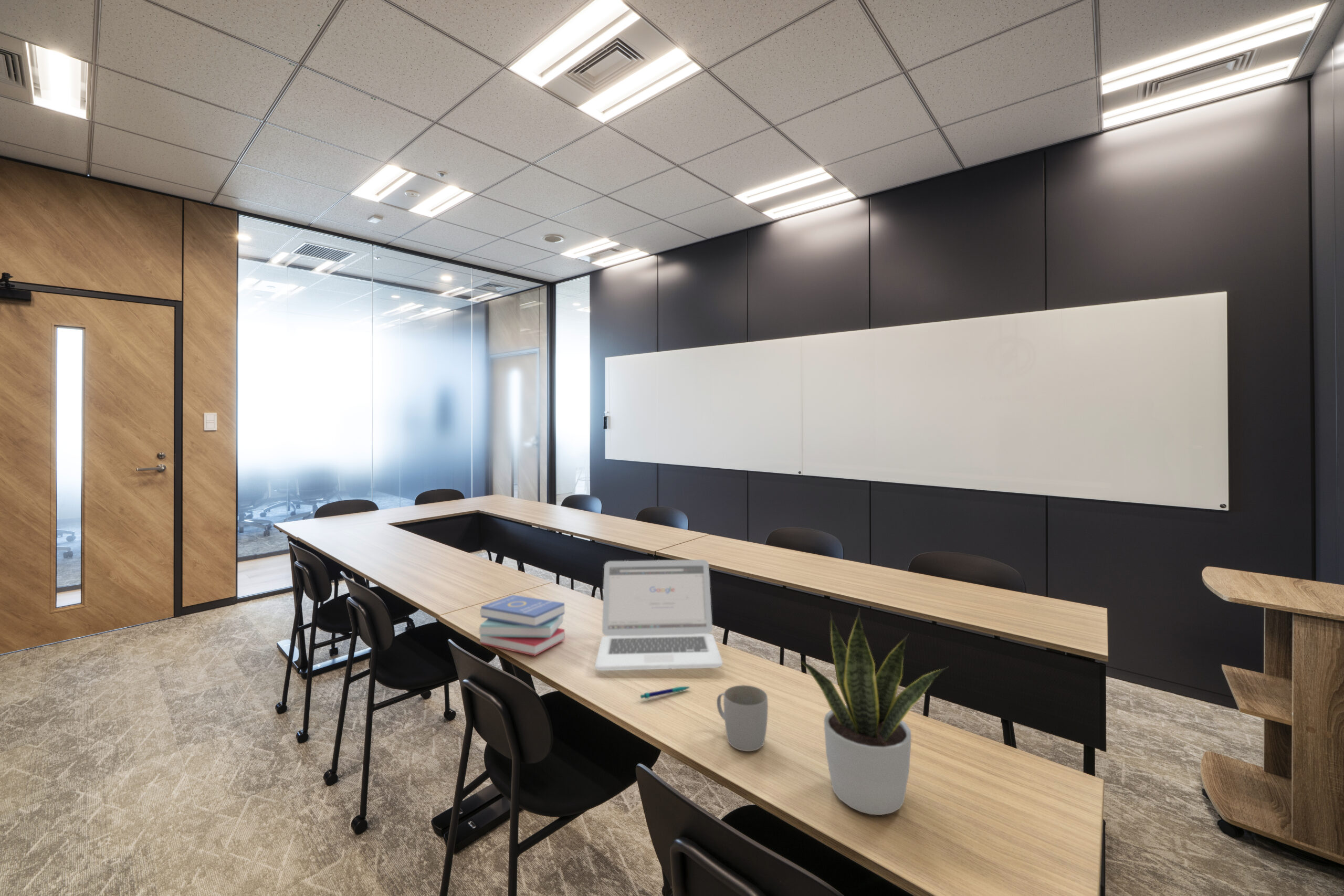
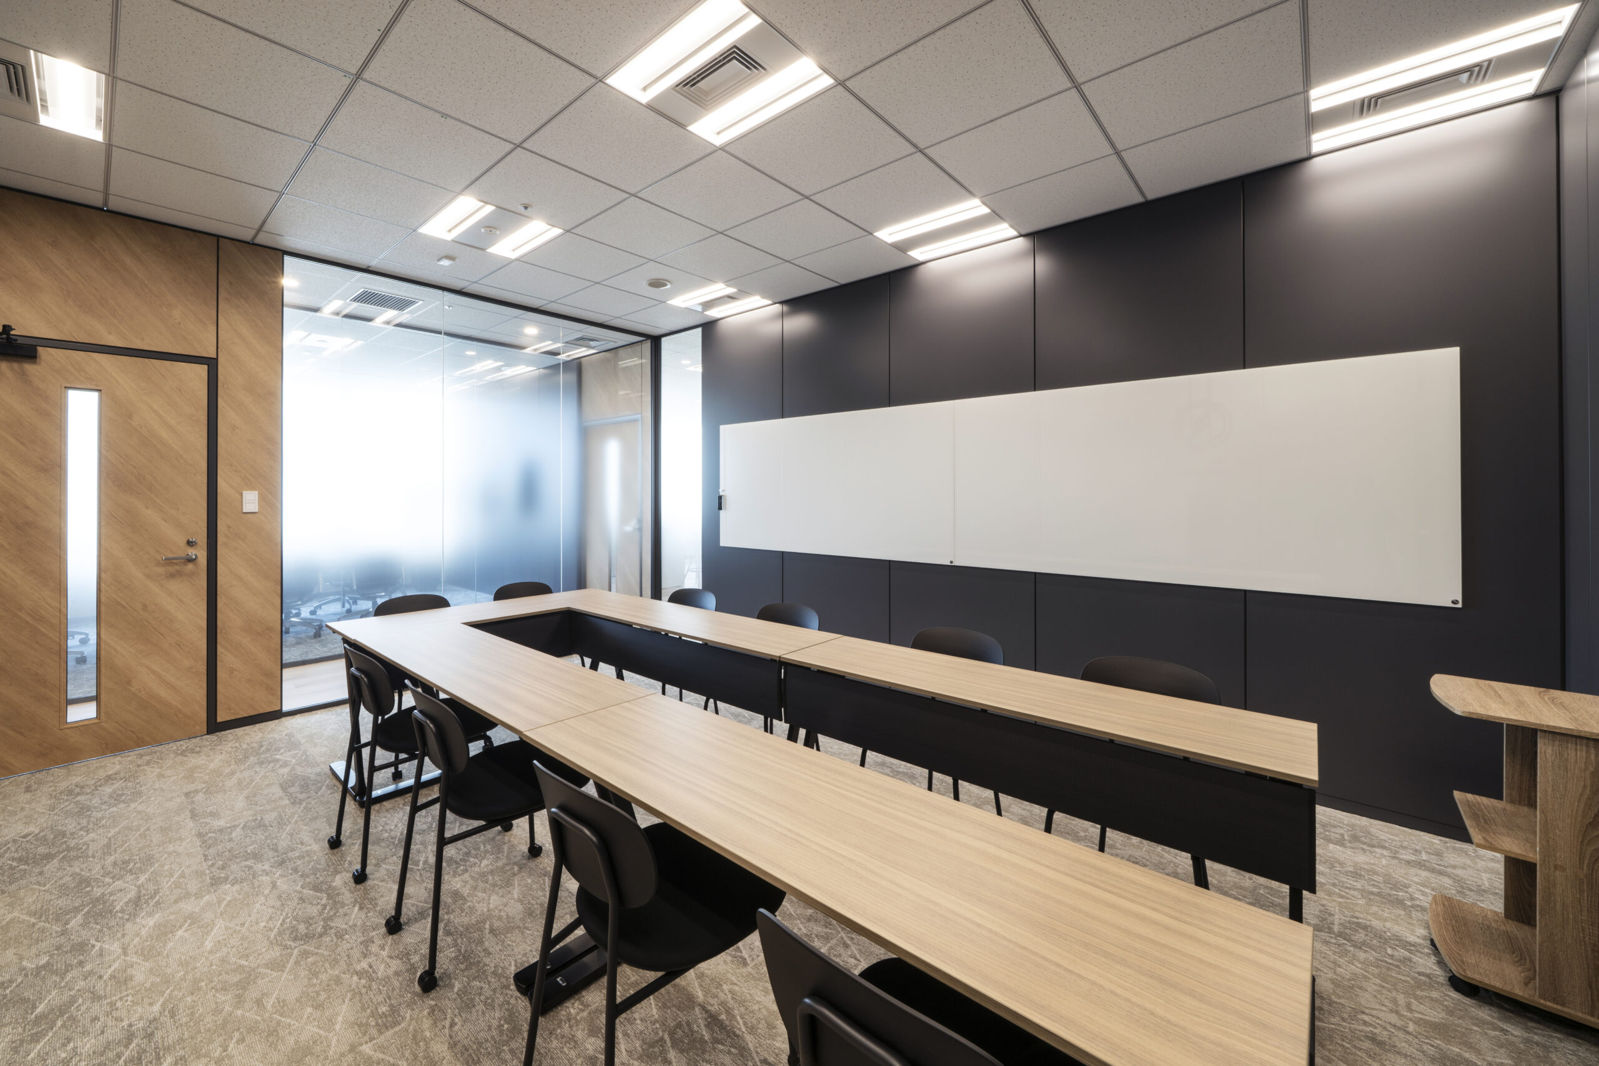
- book (523, 623)
- potted plant (869, 701)
- pen (666, 691)
- mug (739, 714)
- laptop (658, 610)
